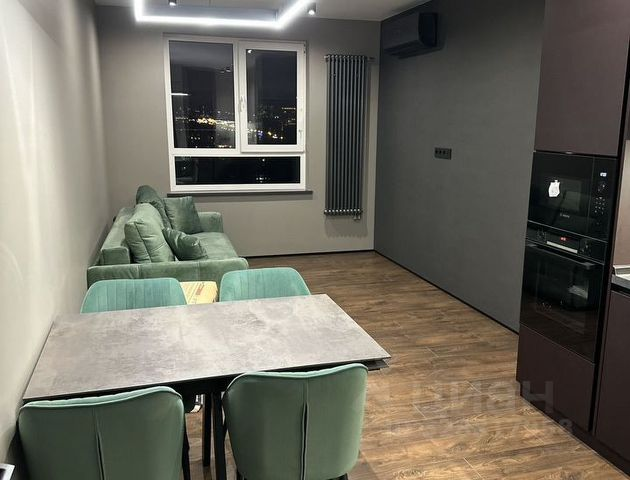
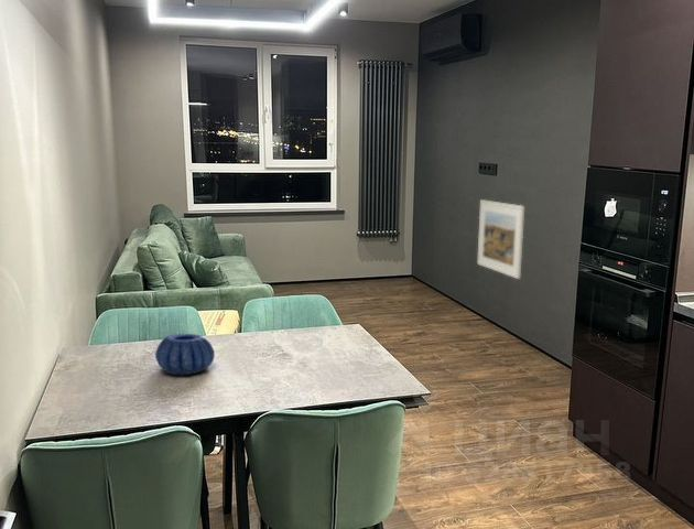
+ decorative bowl (184, 353)
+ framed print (499, 237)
